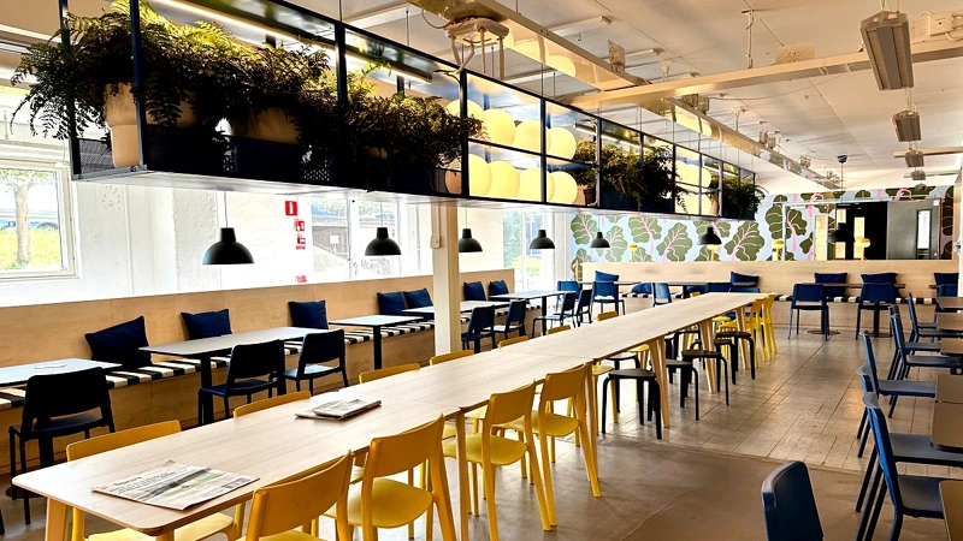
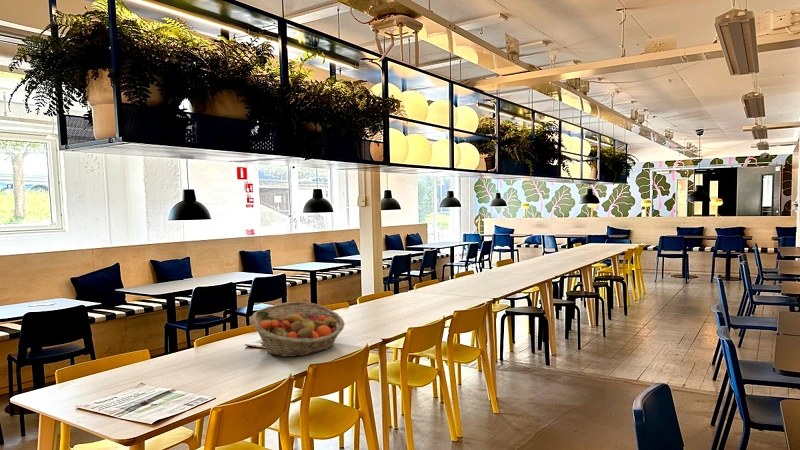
+ fruit basket (298, 327)
